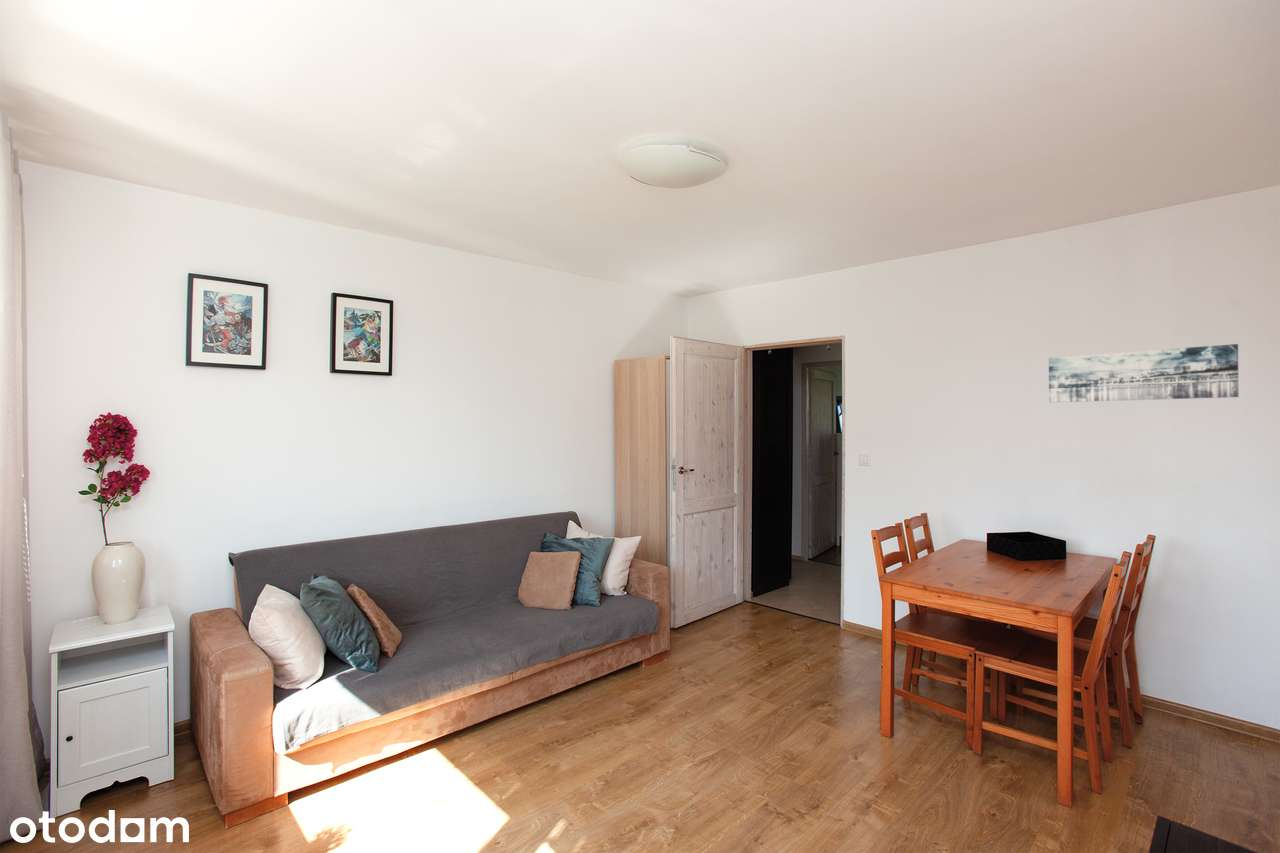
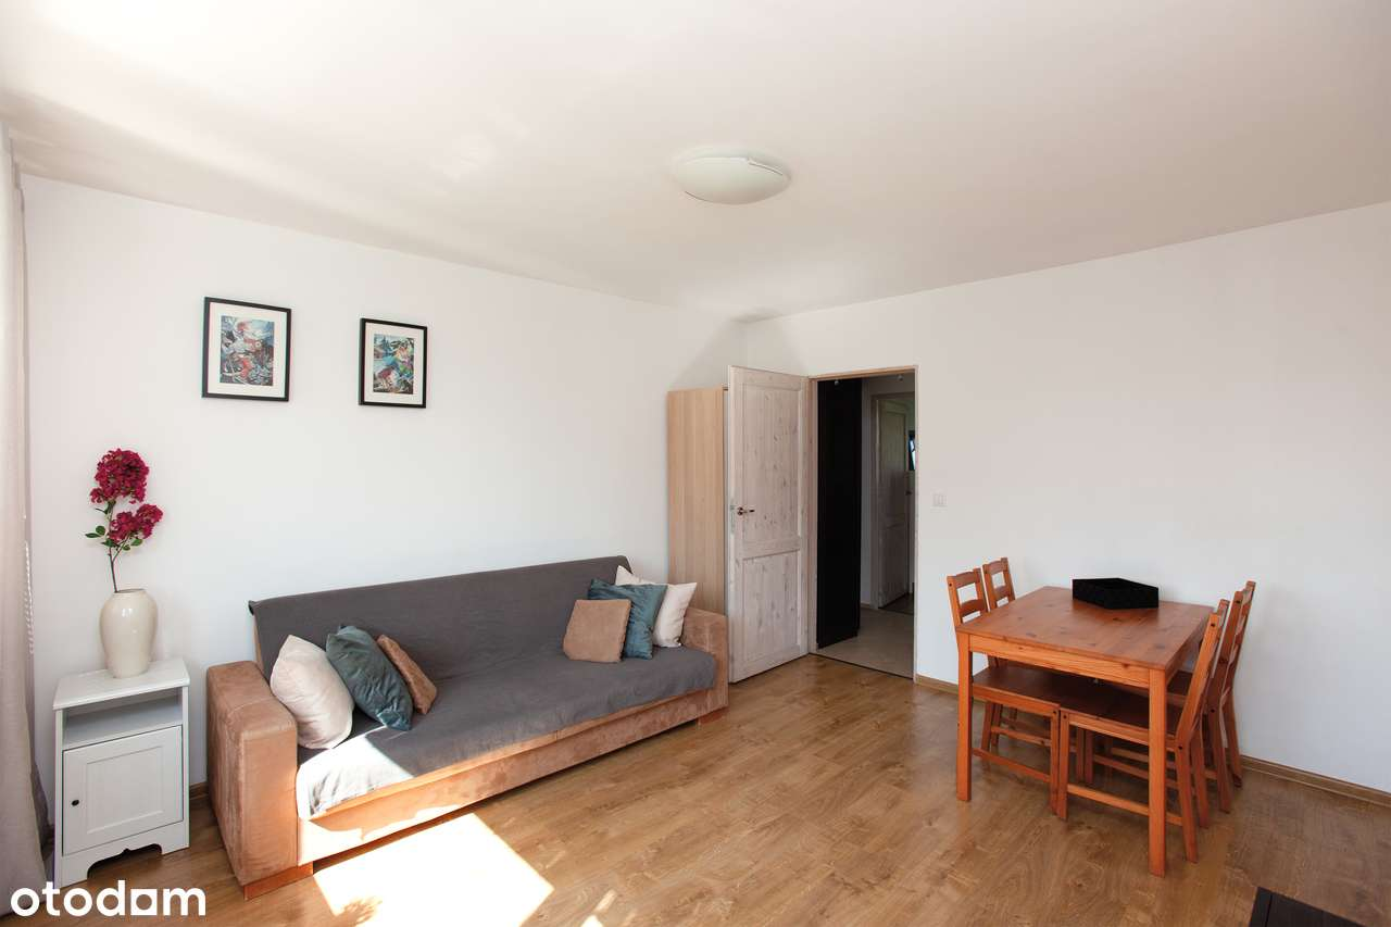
- wall art (1135, 375)
